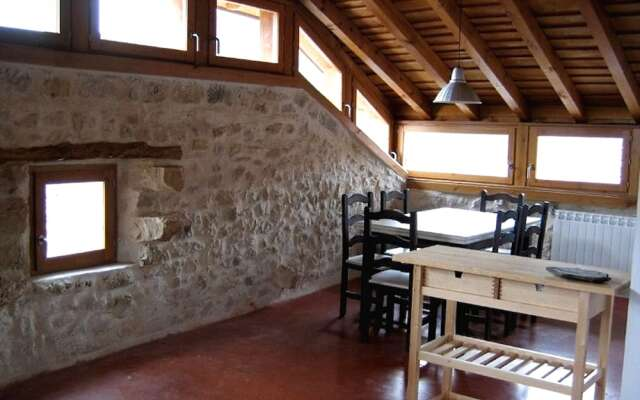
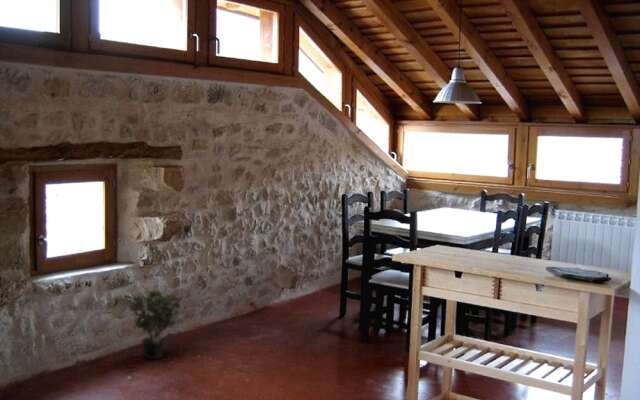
+ potted plant (157, 323)
